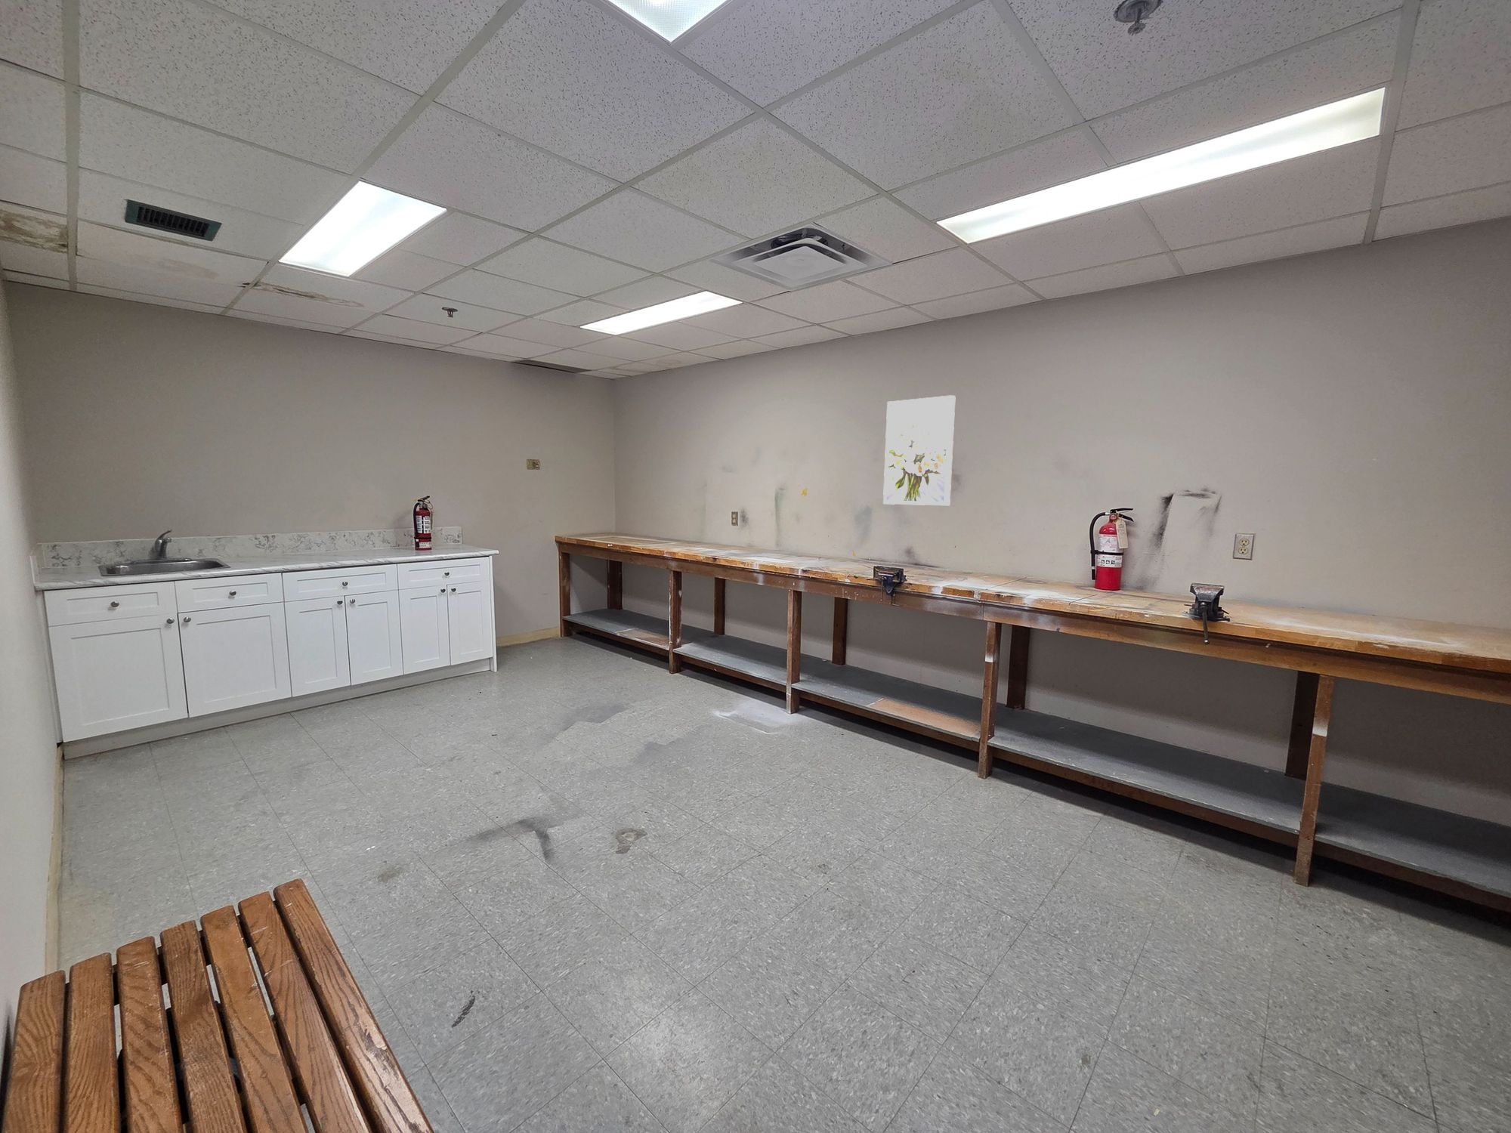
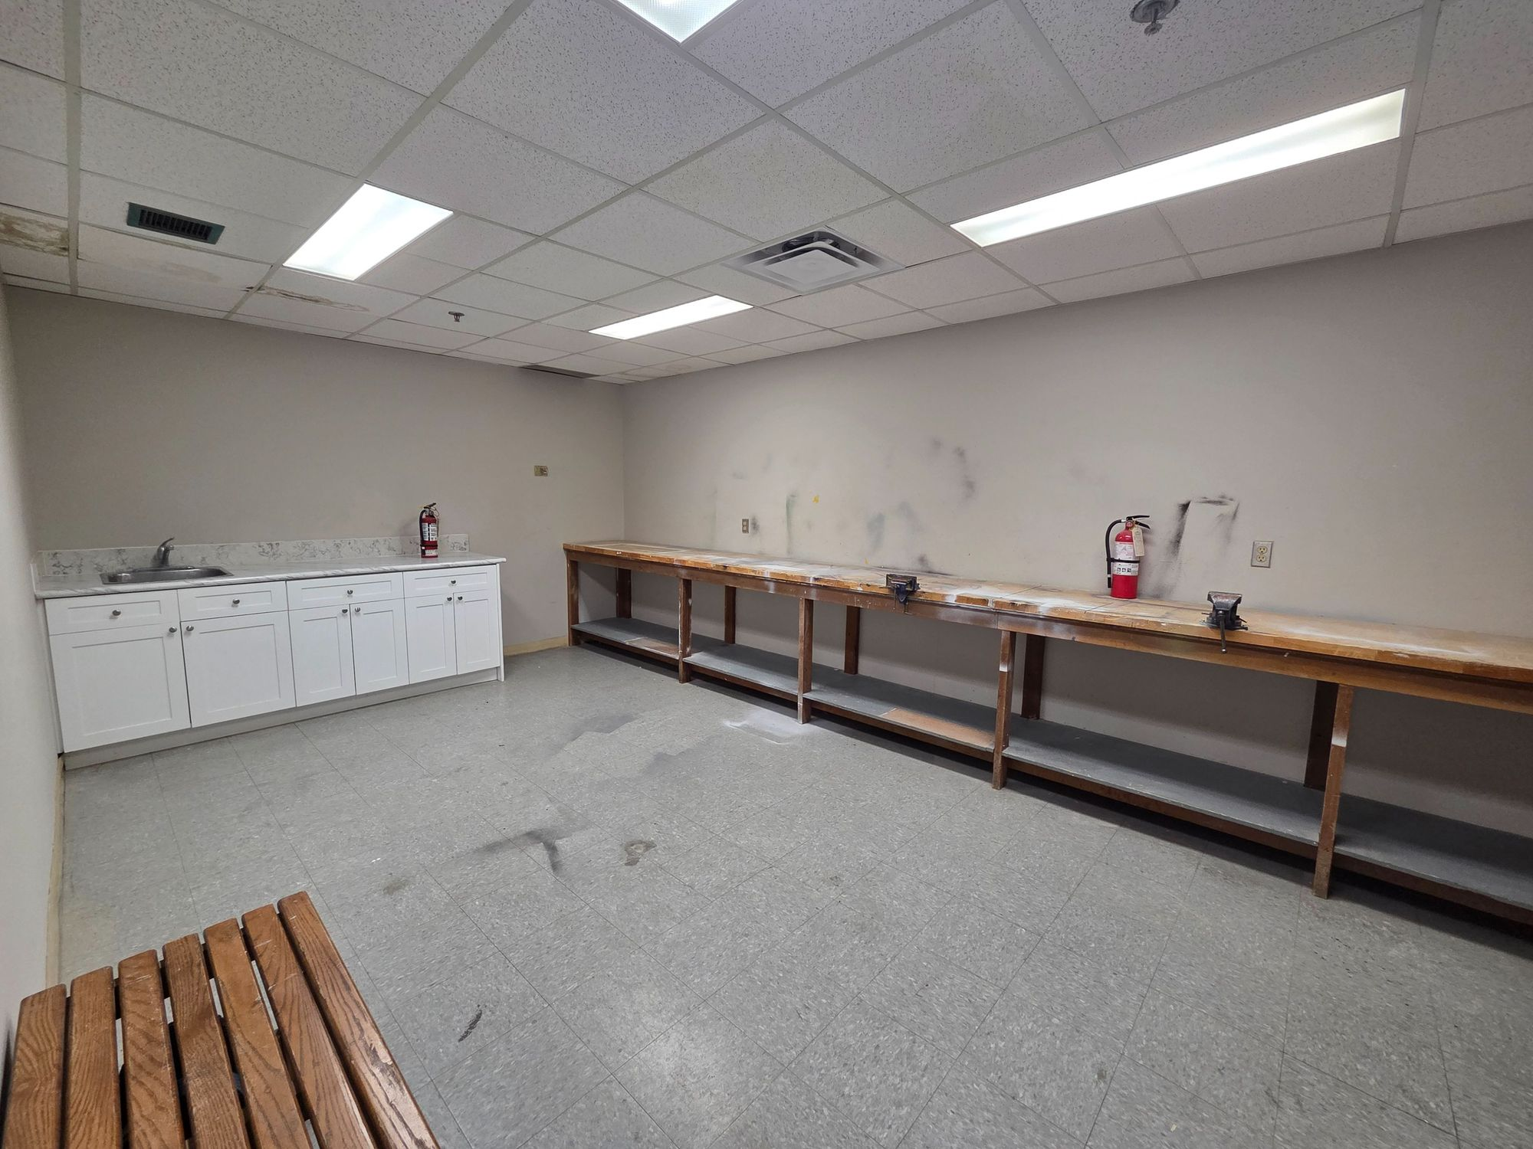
- wall art (917, 452)
